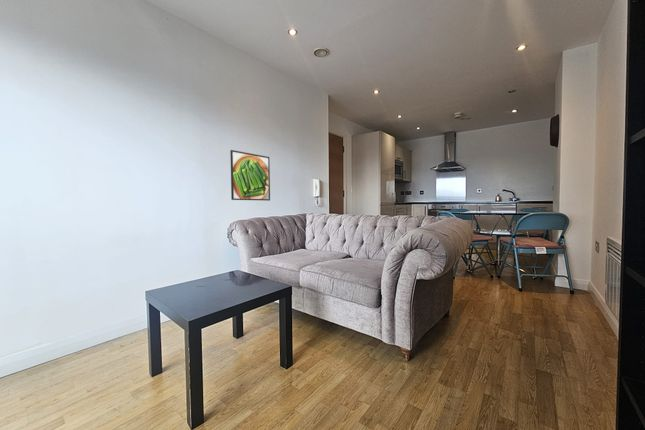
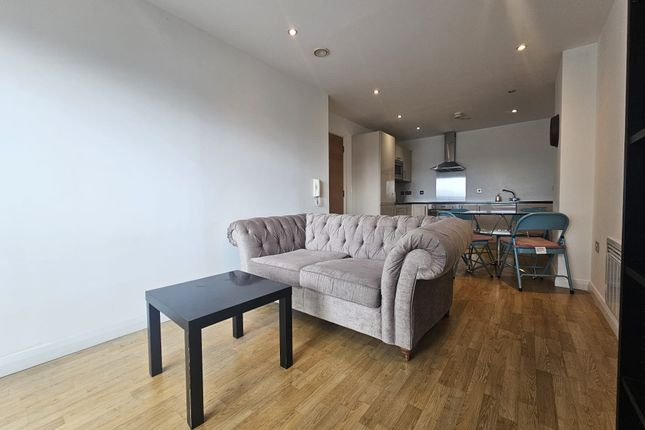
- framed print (251, 177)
